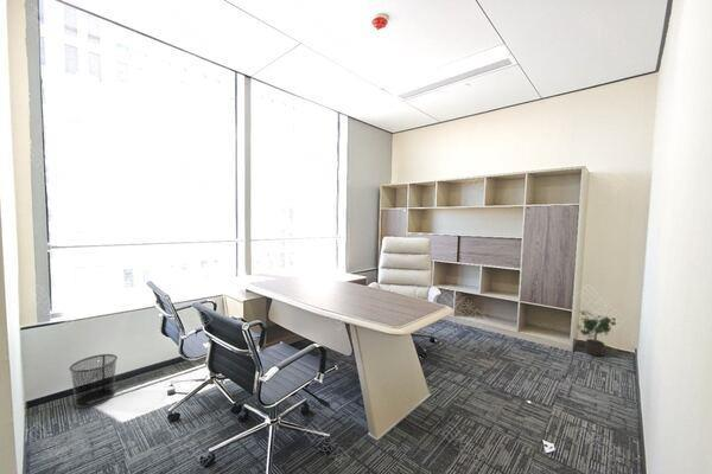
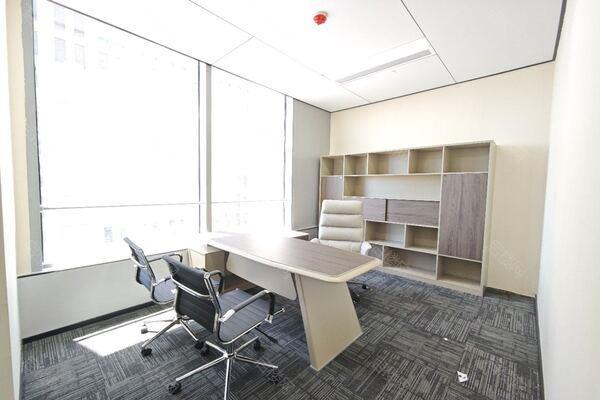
- waste bin (95, 379)
- potted plant (595, 333)
